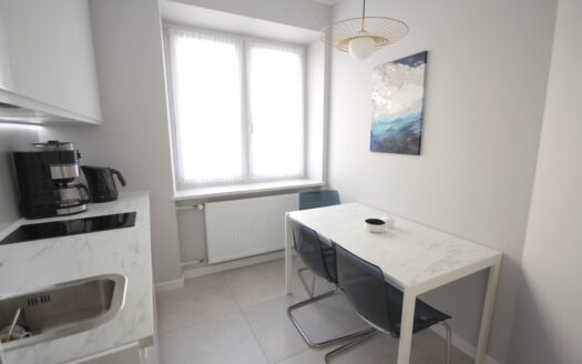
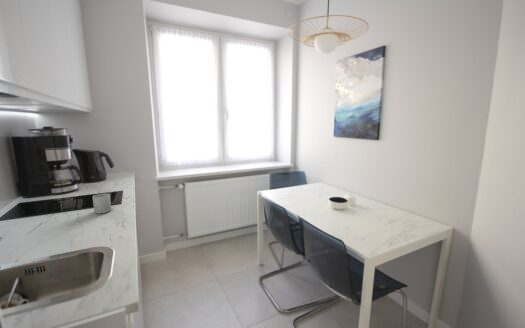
+ mug (102, 202)
